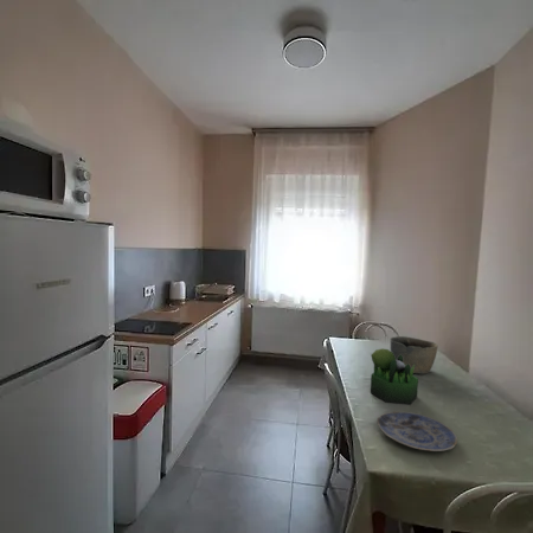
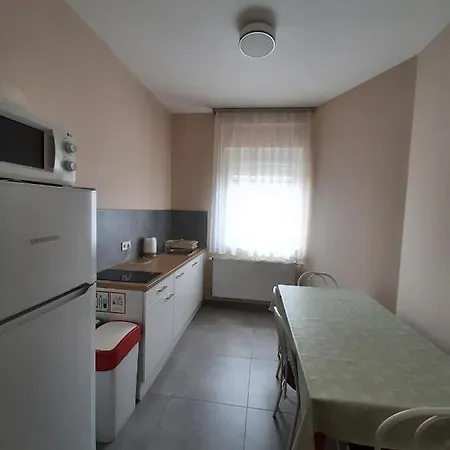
- bowl (412, 354)
- plate (415, 431)
- plant (393, 372)
